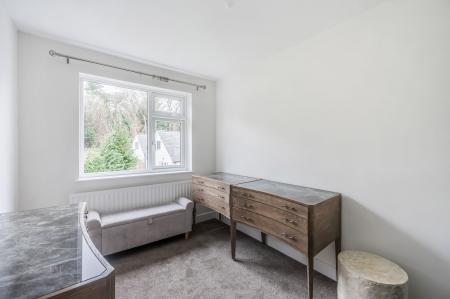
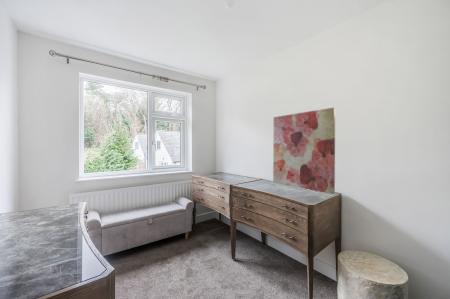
+ wall art (300, 156)
